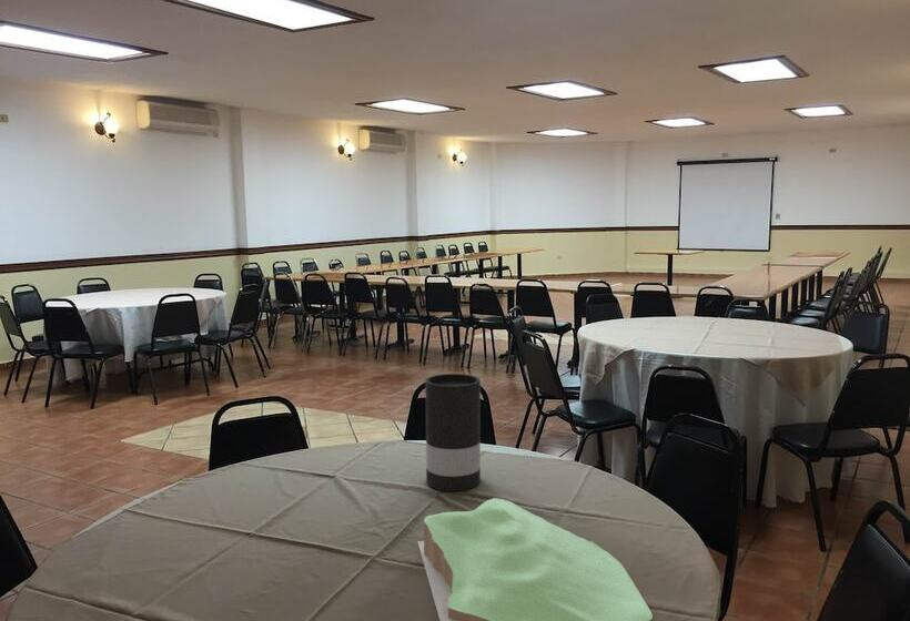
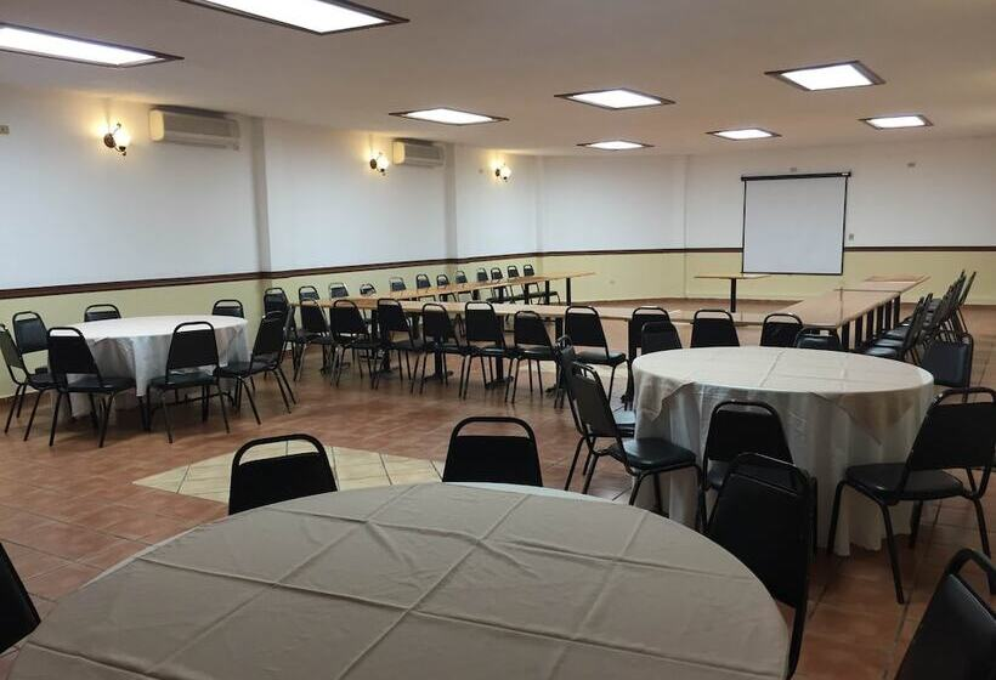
- vase (453, 430)
- terrain map (528, 552)
